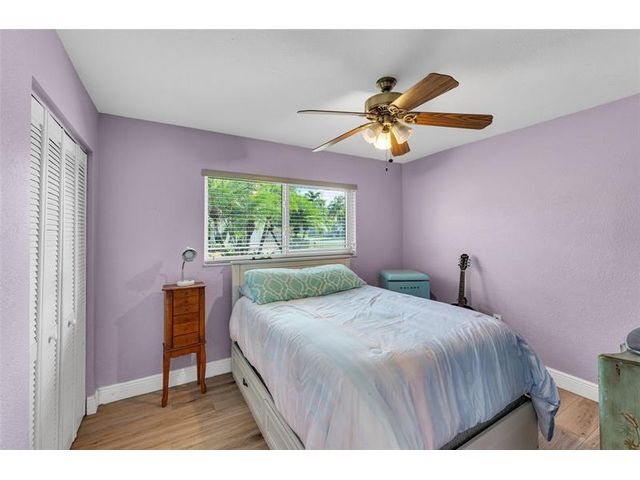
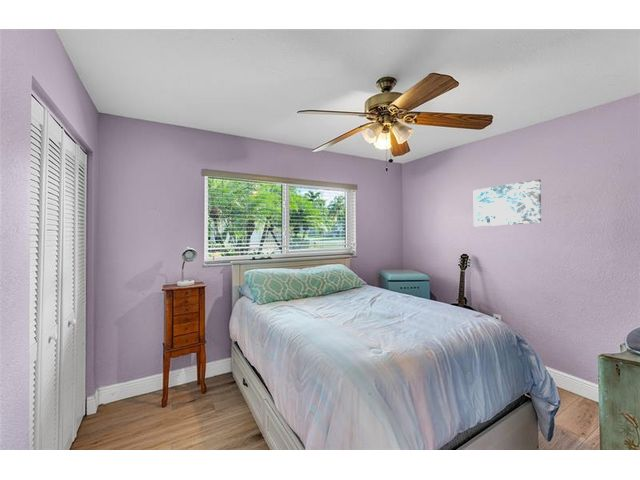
+ wall art (504, 205)
